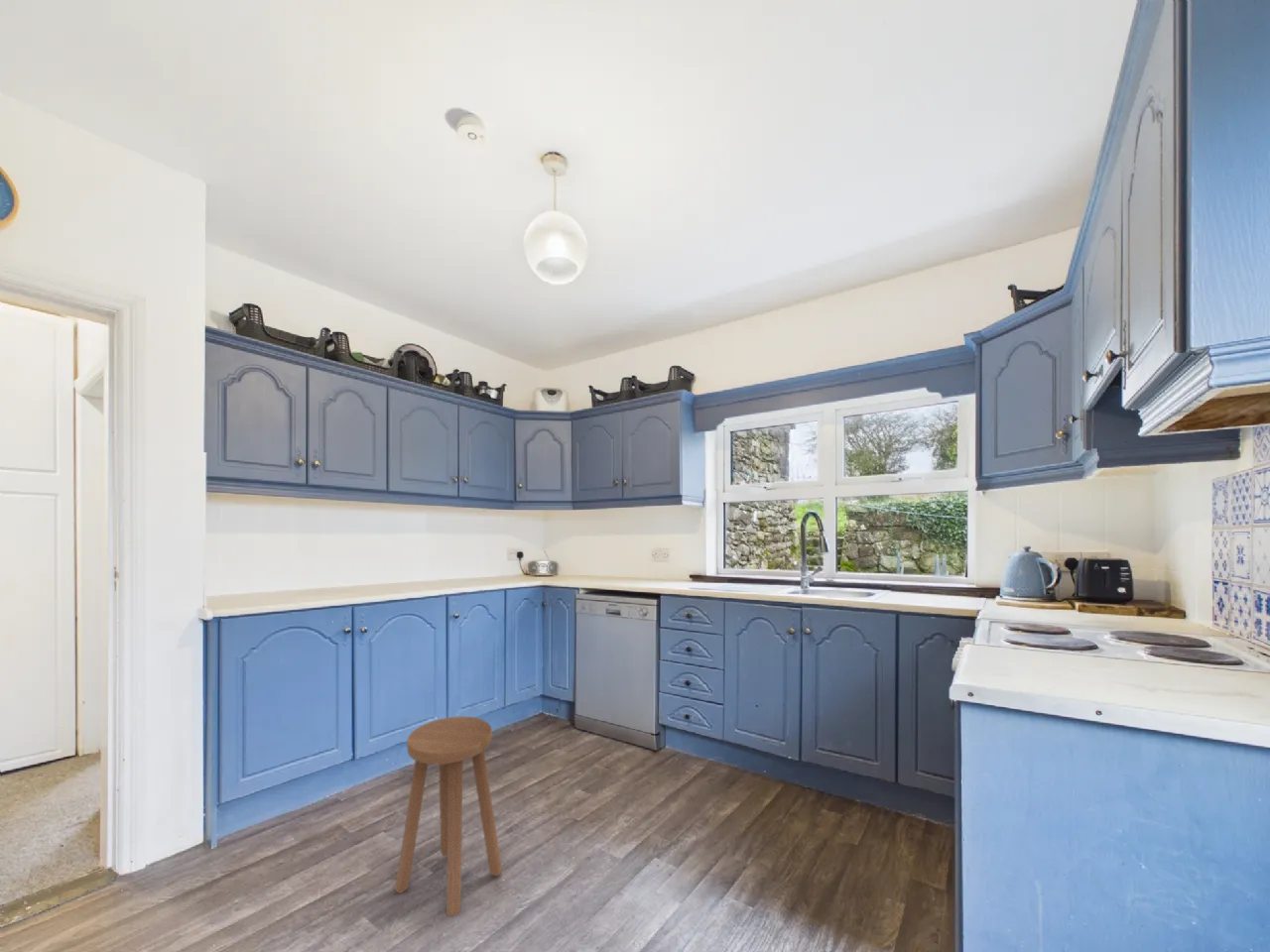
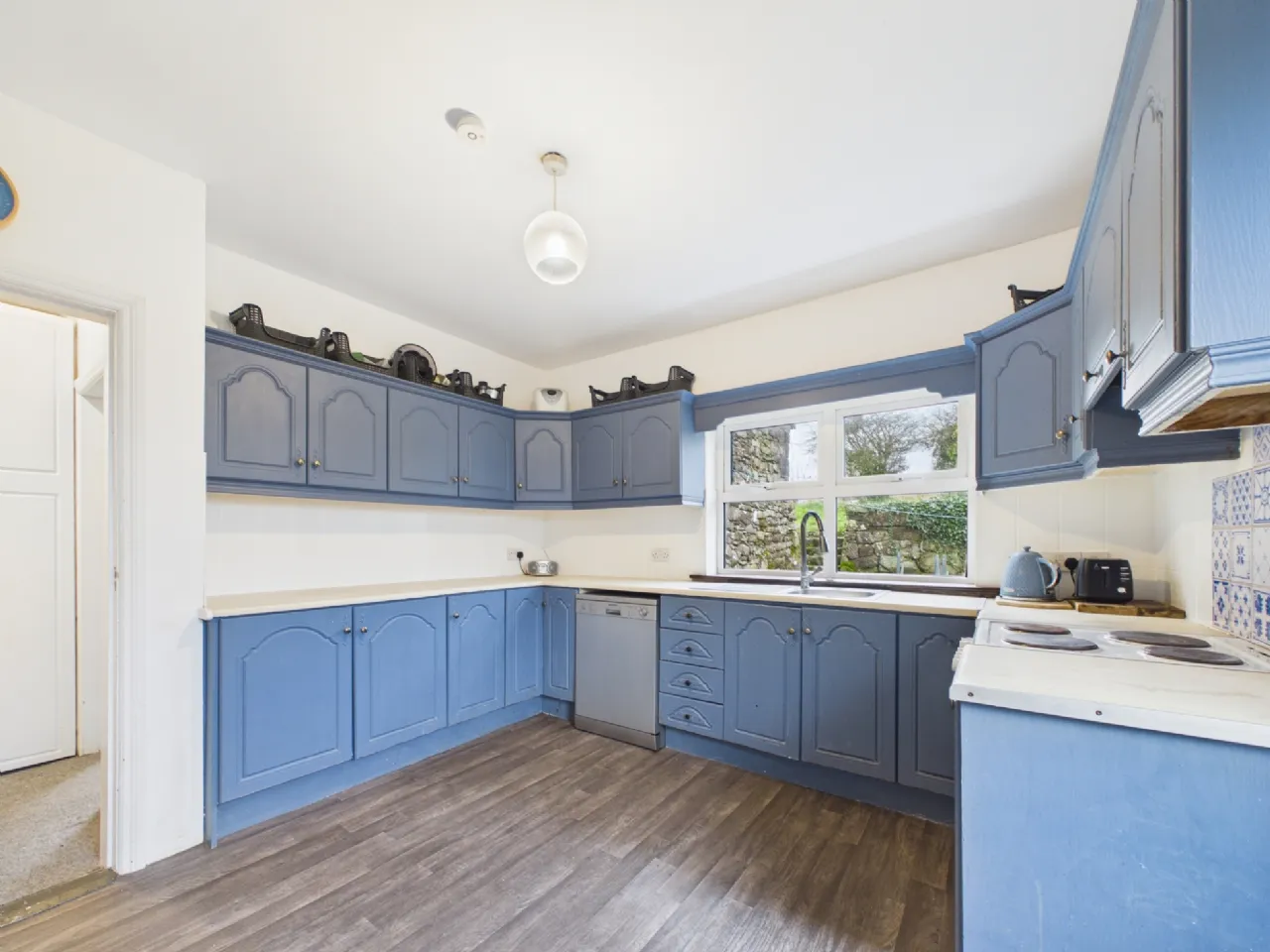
- stool (449, 807)
